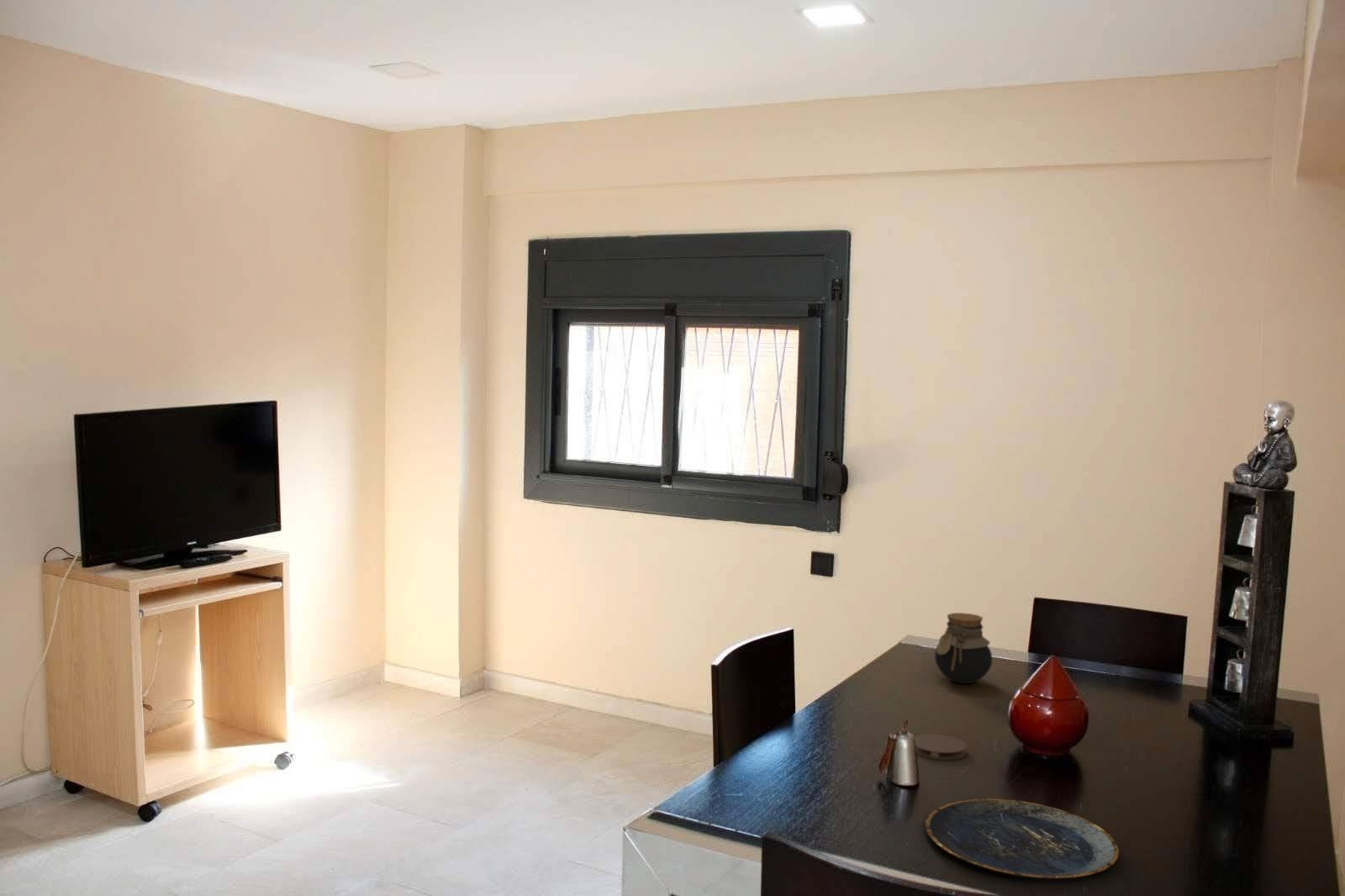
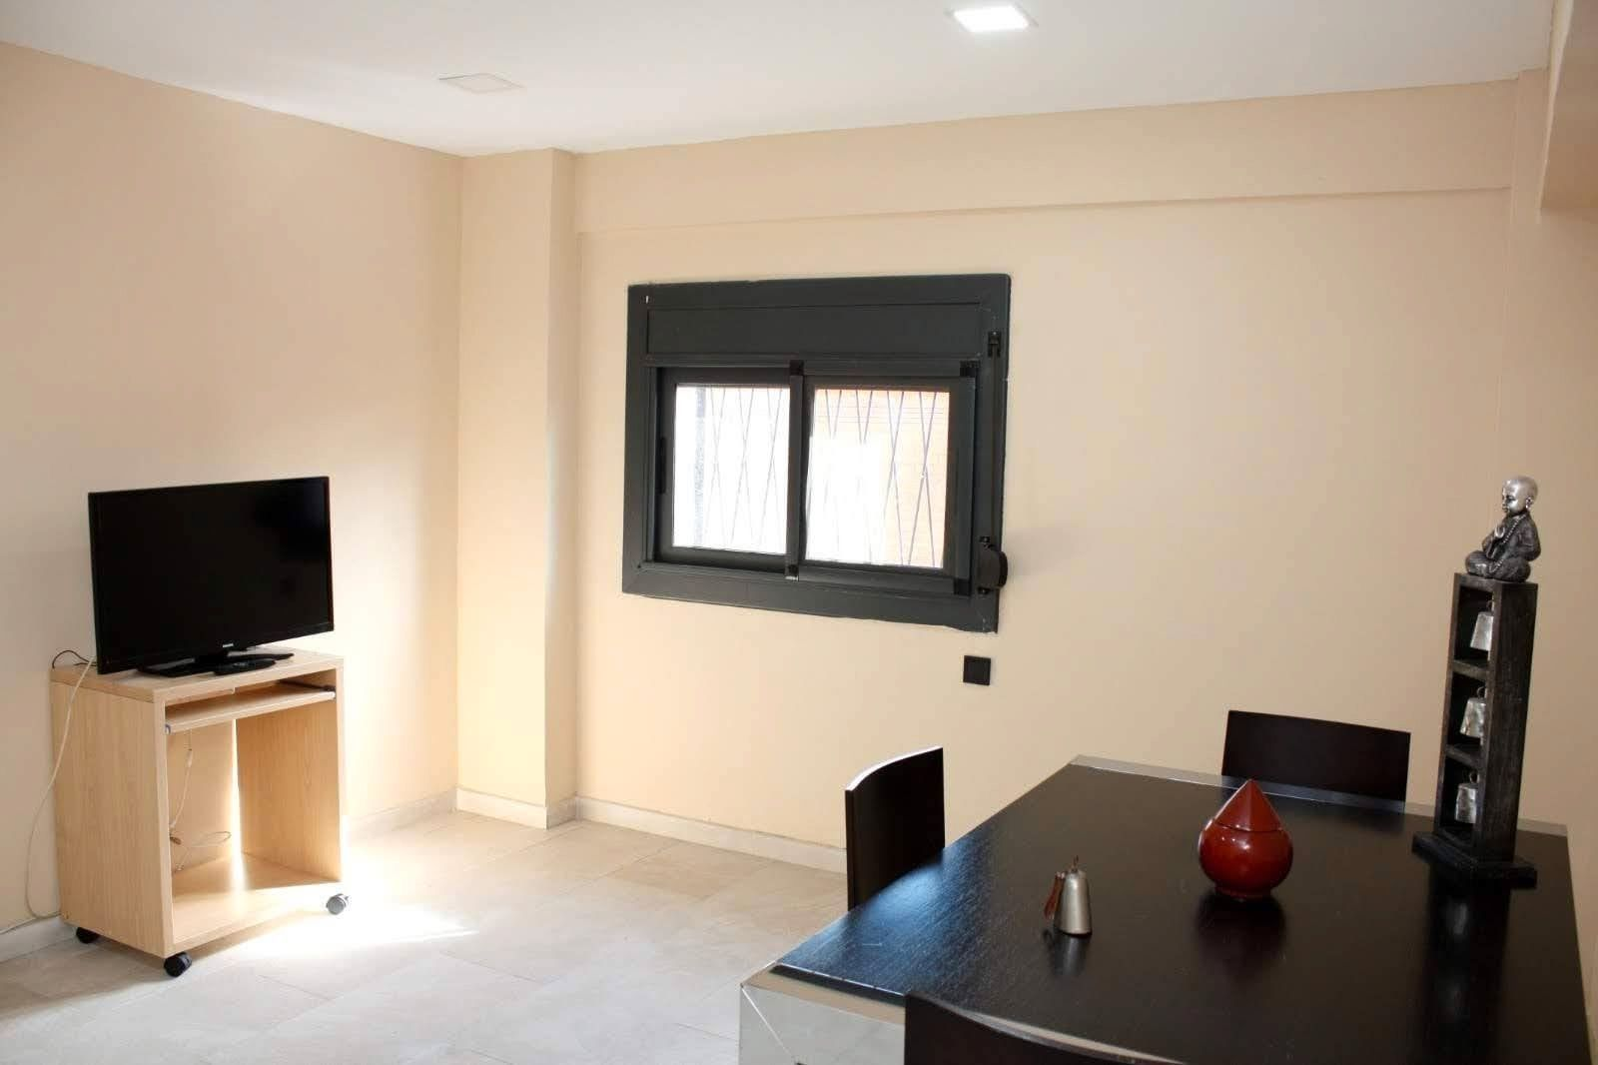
- jar (961, 649)
- plate (1019, 839)
- coaster (938, 746)
